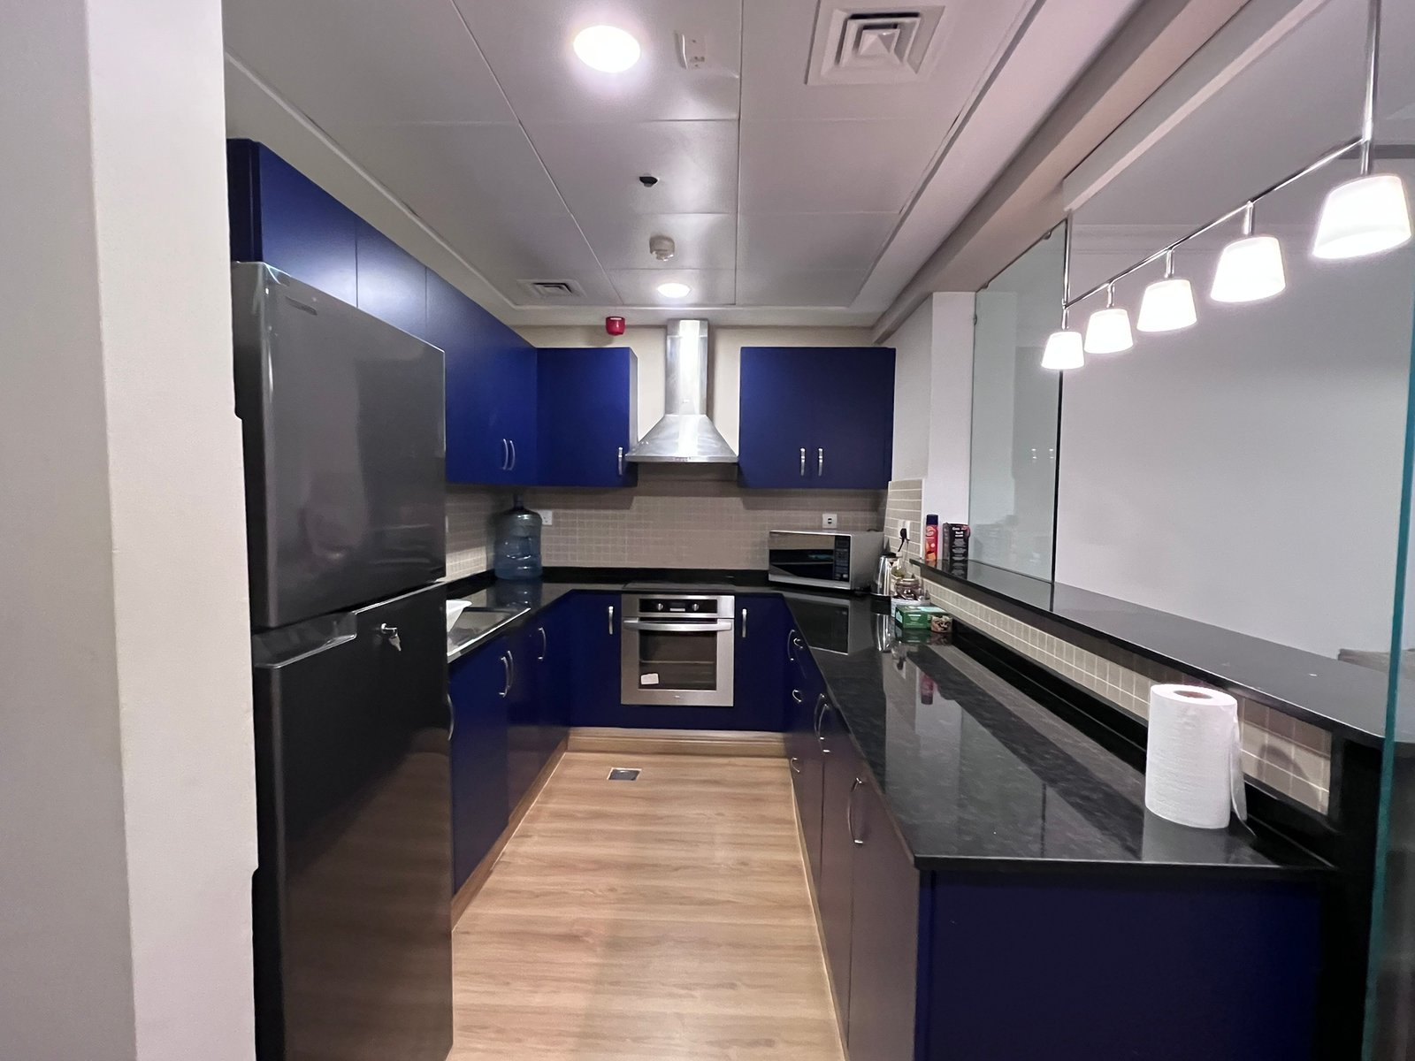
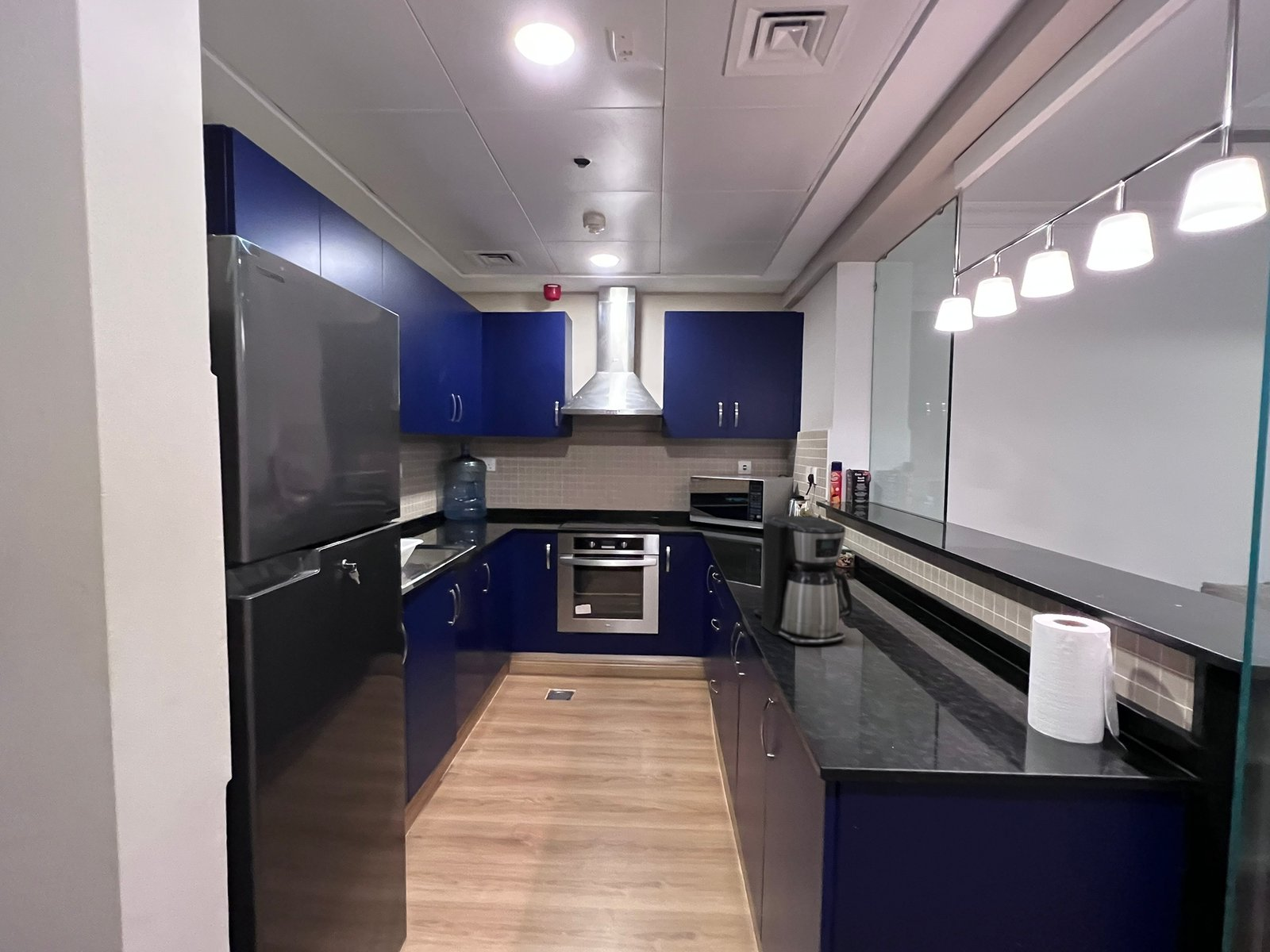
+ coffee maker (804, 572)
